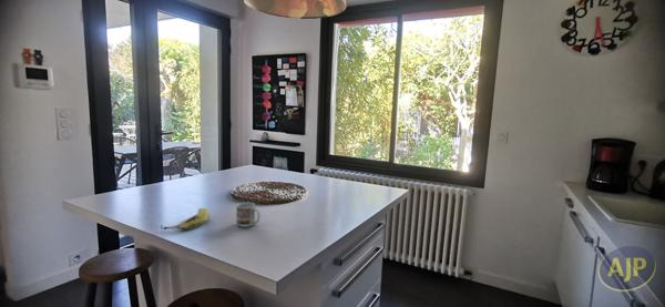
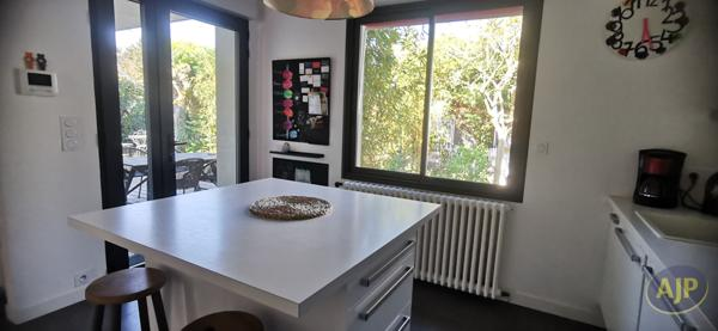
- cup (248, 214)
- fruit (192, 218)
